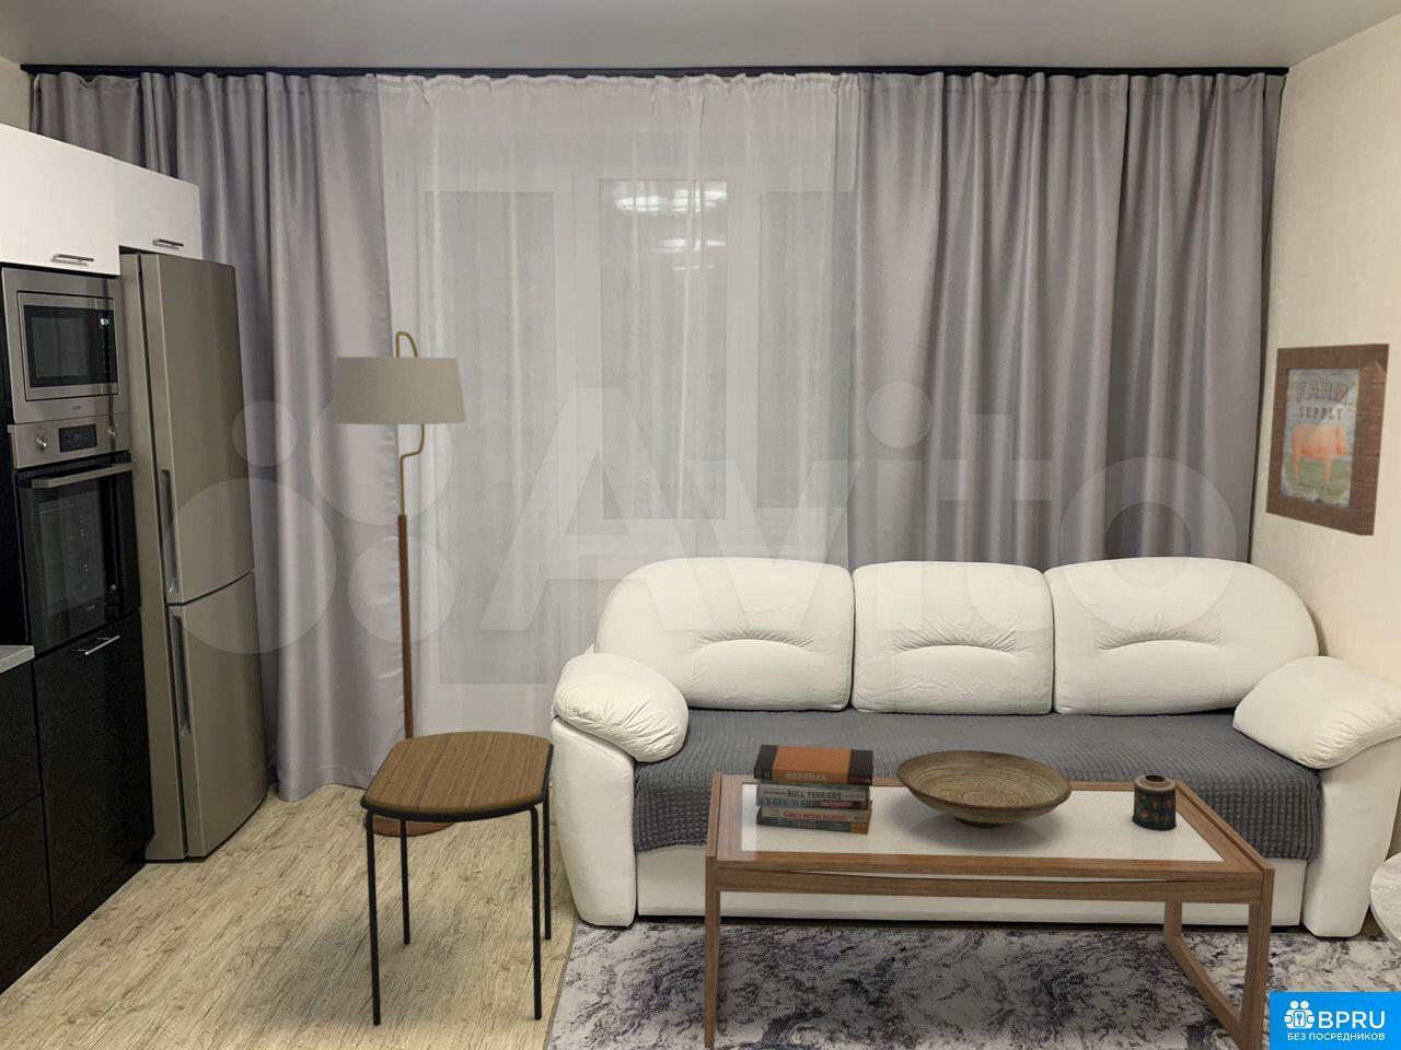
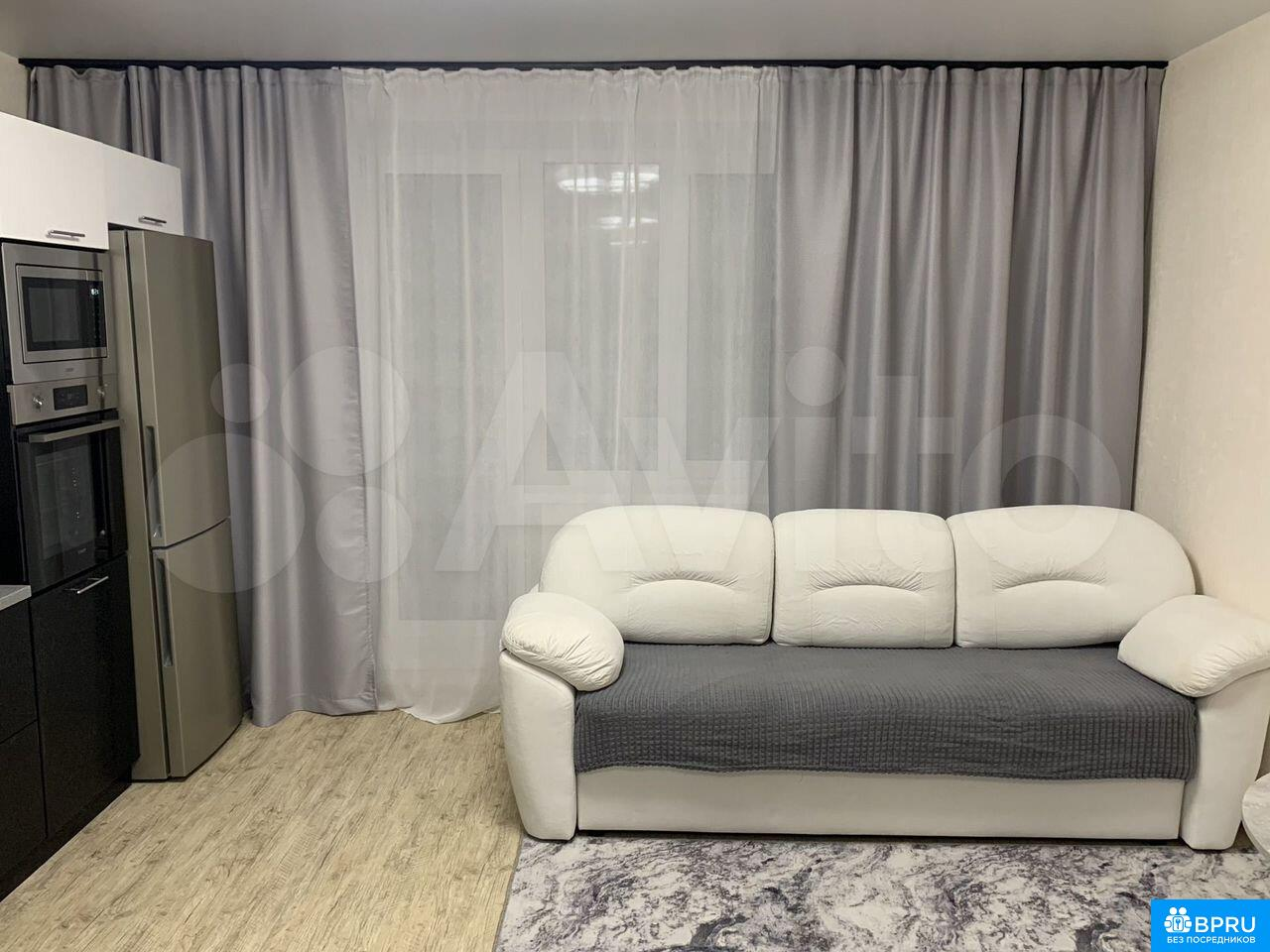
- coffee table (961, 897)
- side table (466, 822)
- floor lamp (407, 579)
- candle (1153, 792)
- wall art (1322, 436)
- book stack (813, 782)
- decorative bowl (982, 790)
